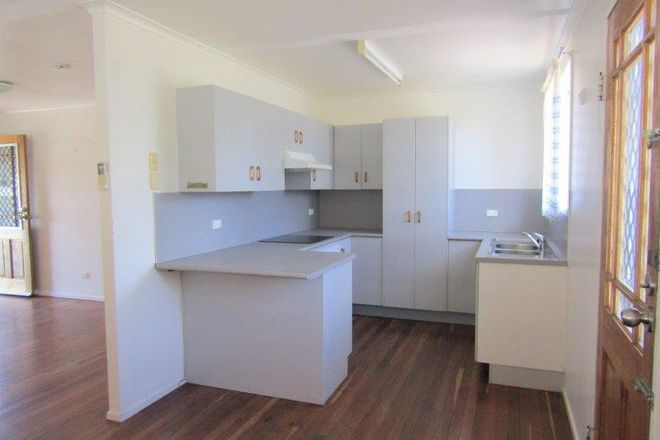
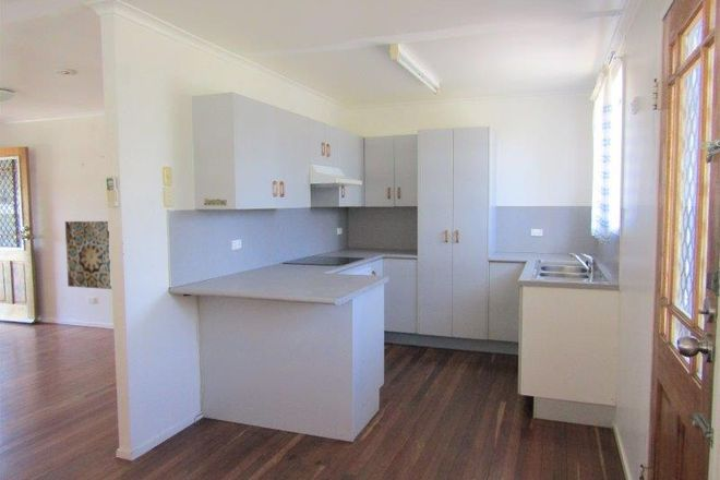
+ wall art (91, 254)
